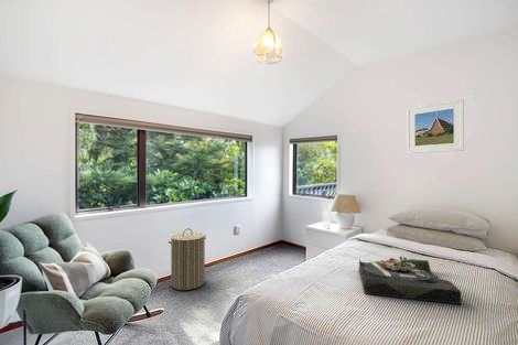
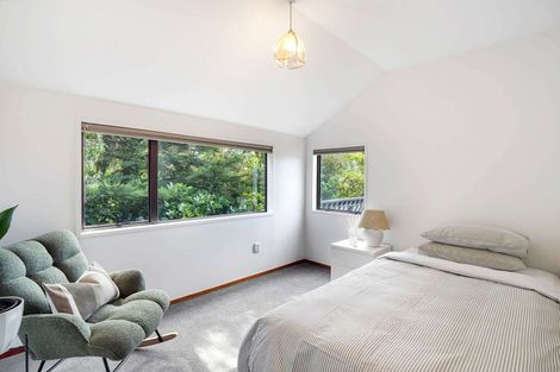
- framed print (433, 128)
- laundry hamper (187, 256)
- serving tray (399, 268)
